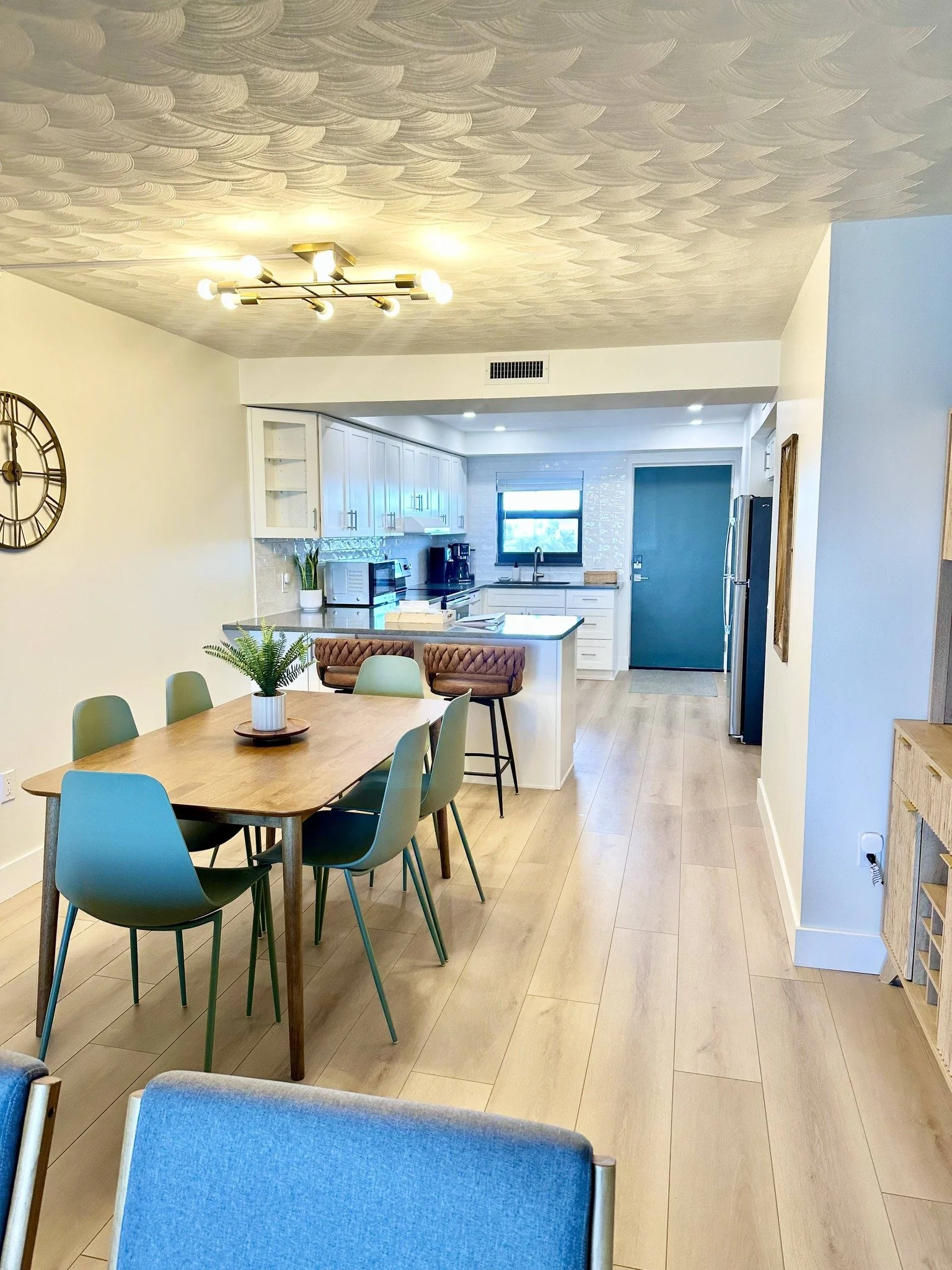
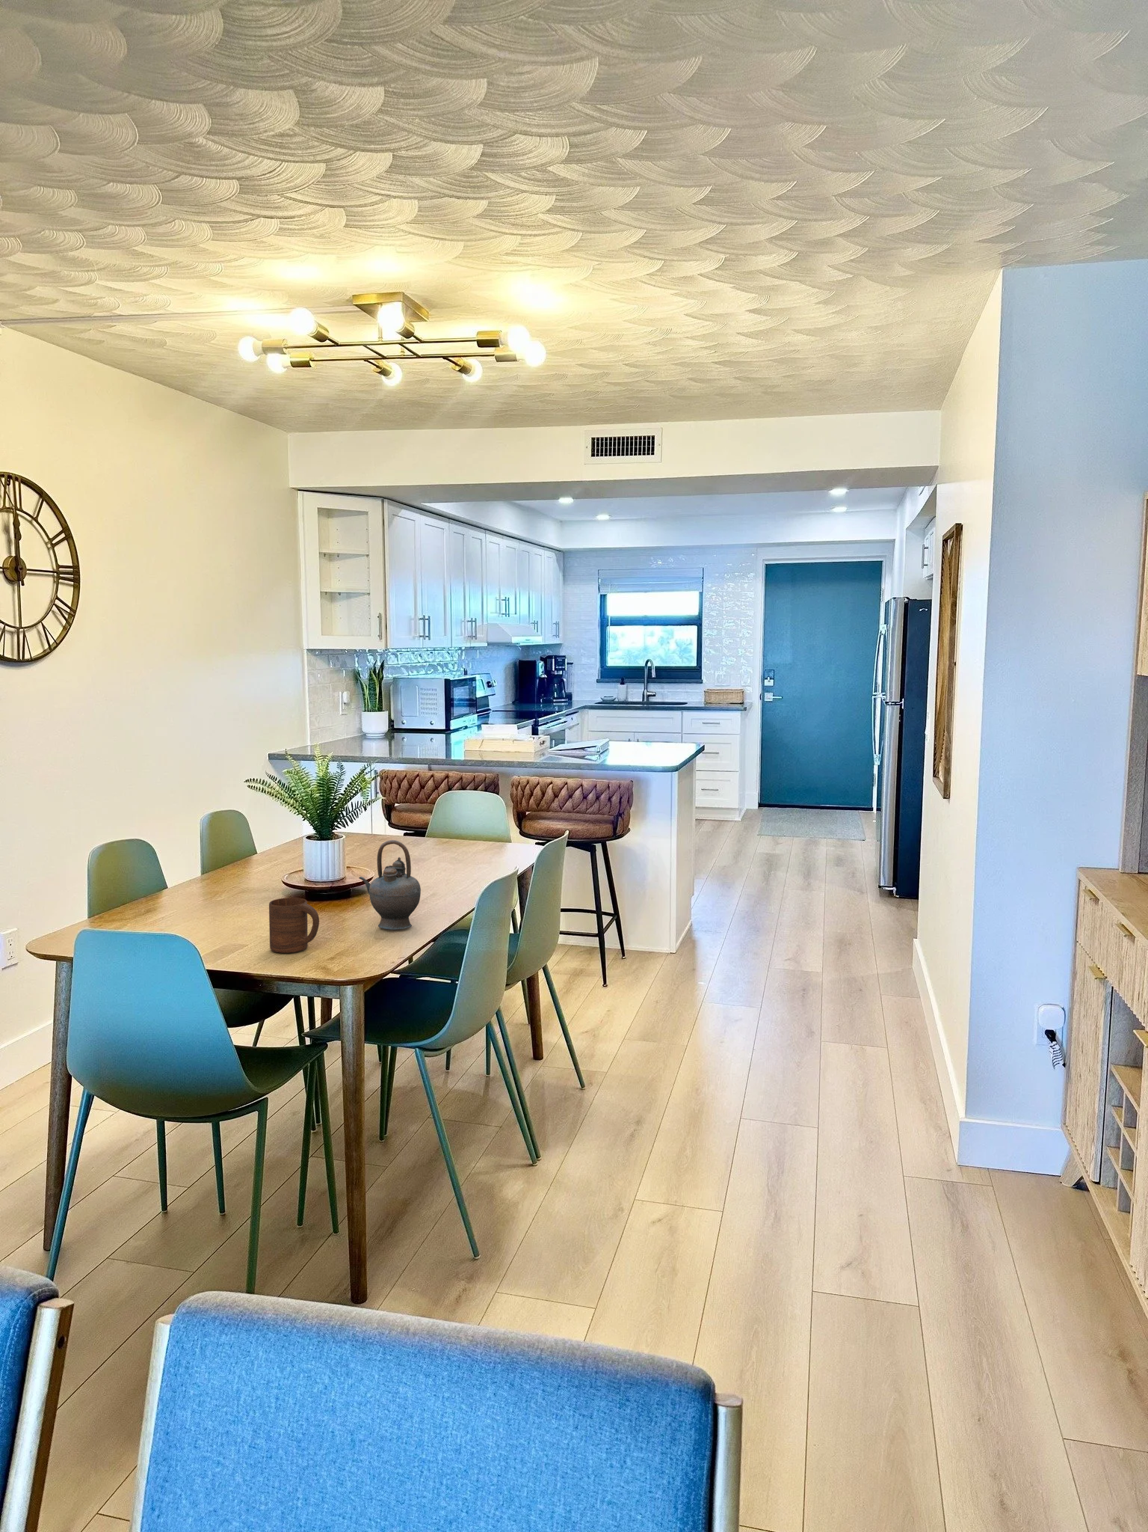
+ teapot (388, 883)
+ cup (294, 925)
